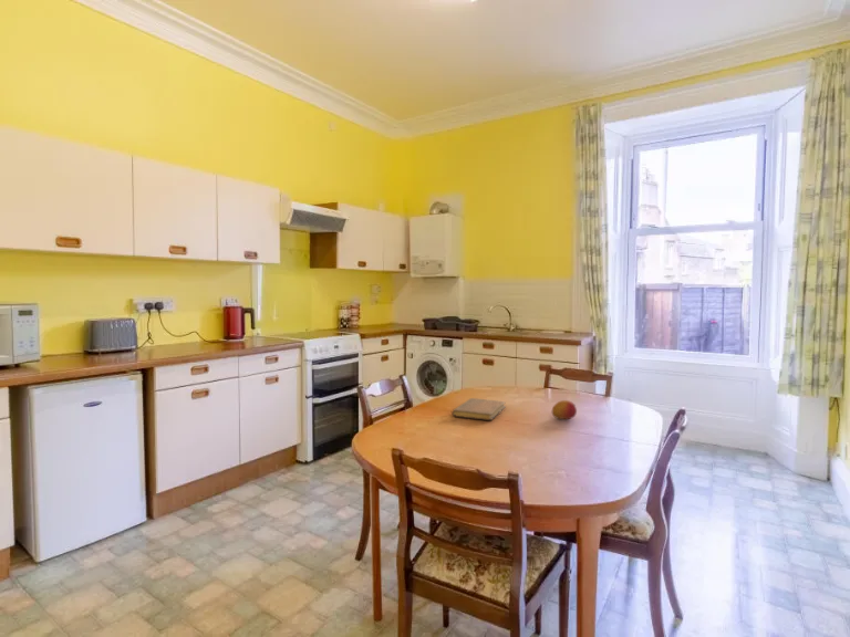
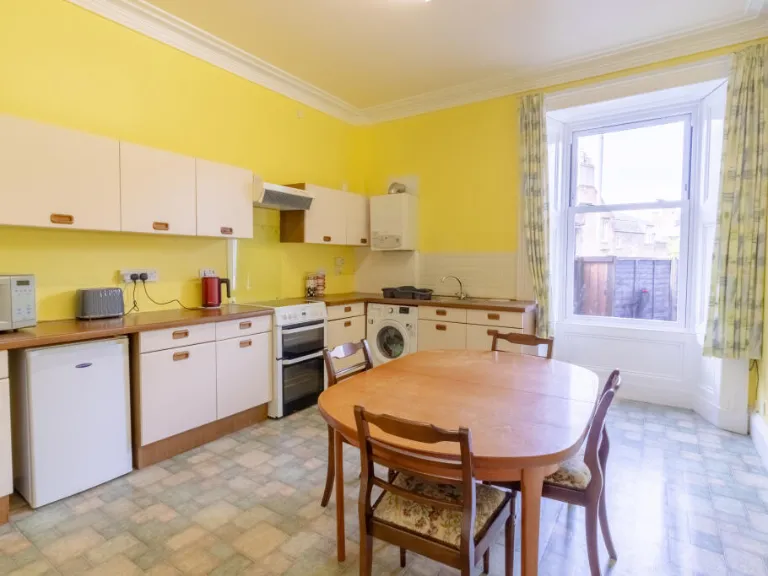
- notebook (479, 408)
- fruit (563, 409)
